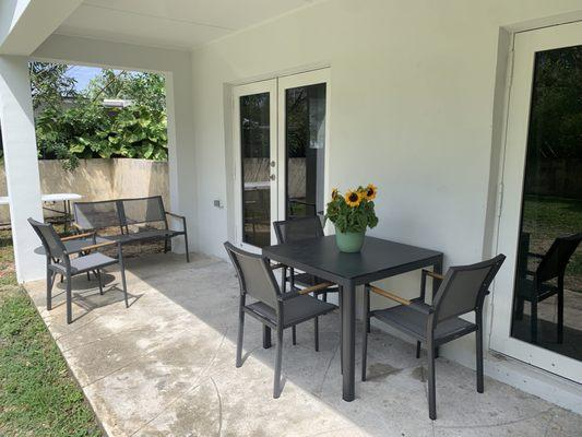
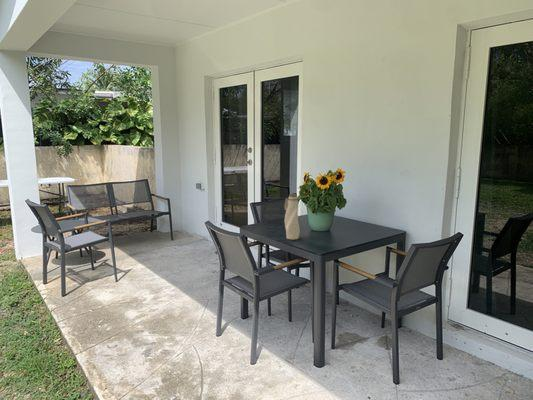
+ water bottle (291, 216)
